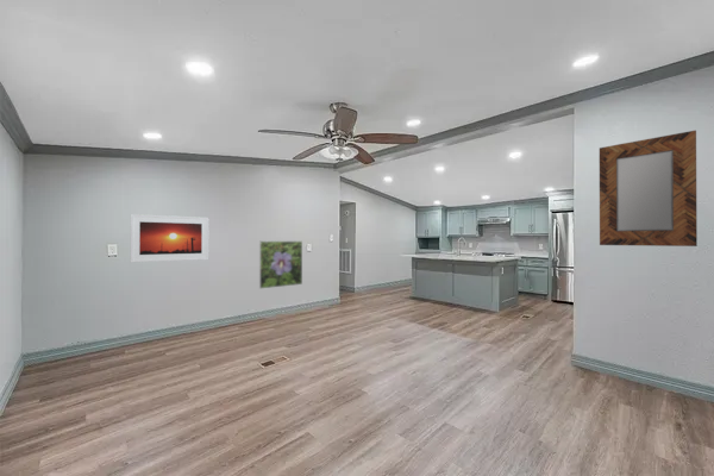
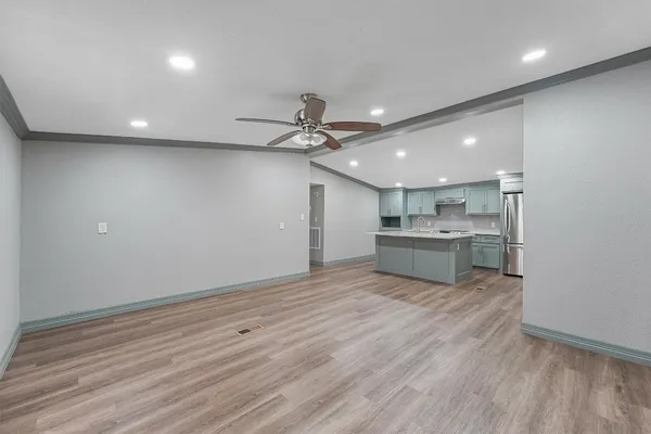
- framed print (171, 238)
- home mirror (644, 193)
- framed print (281, 263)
